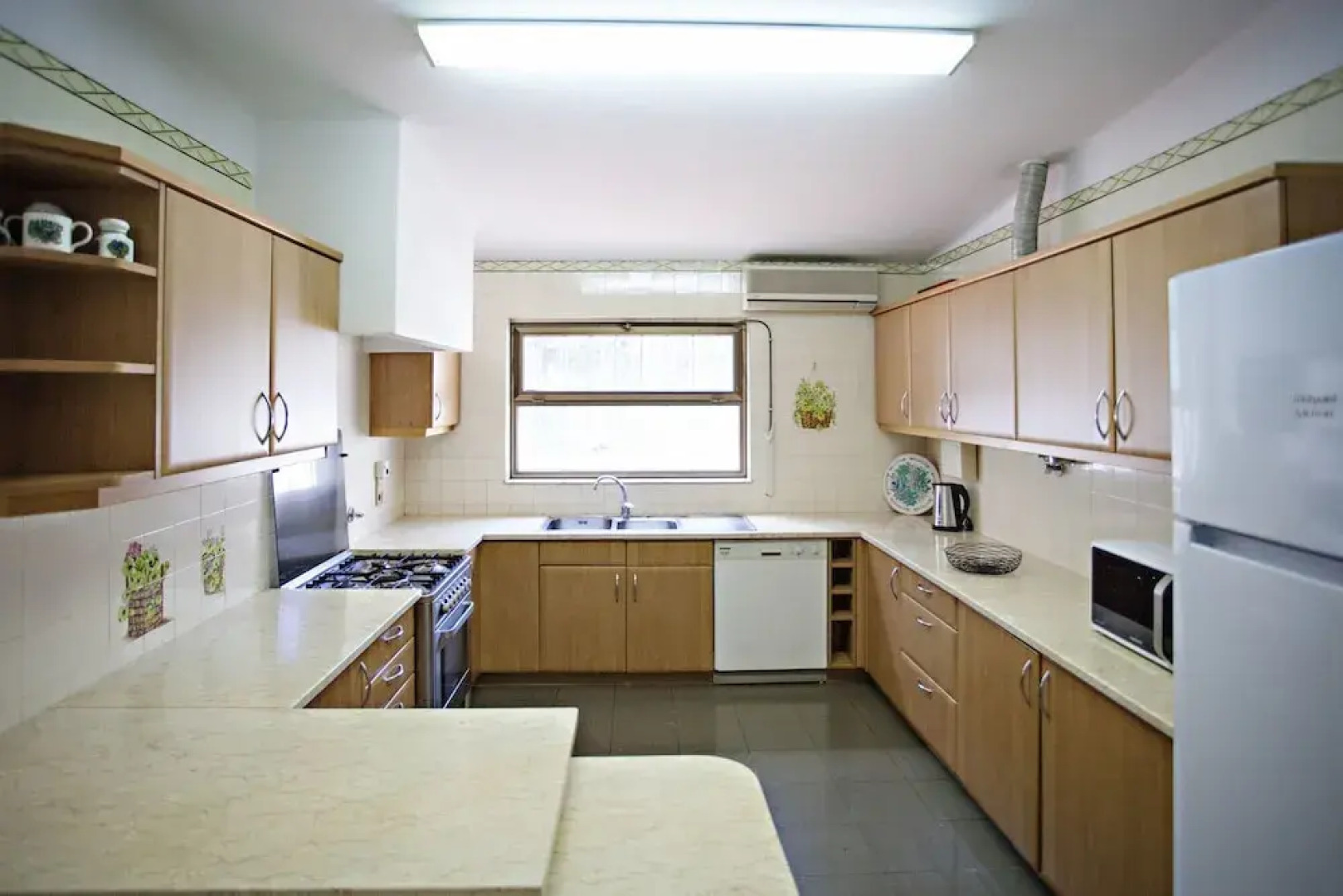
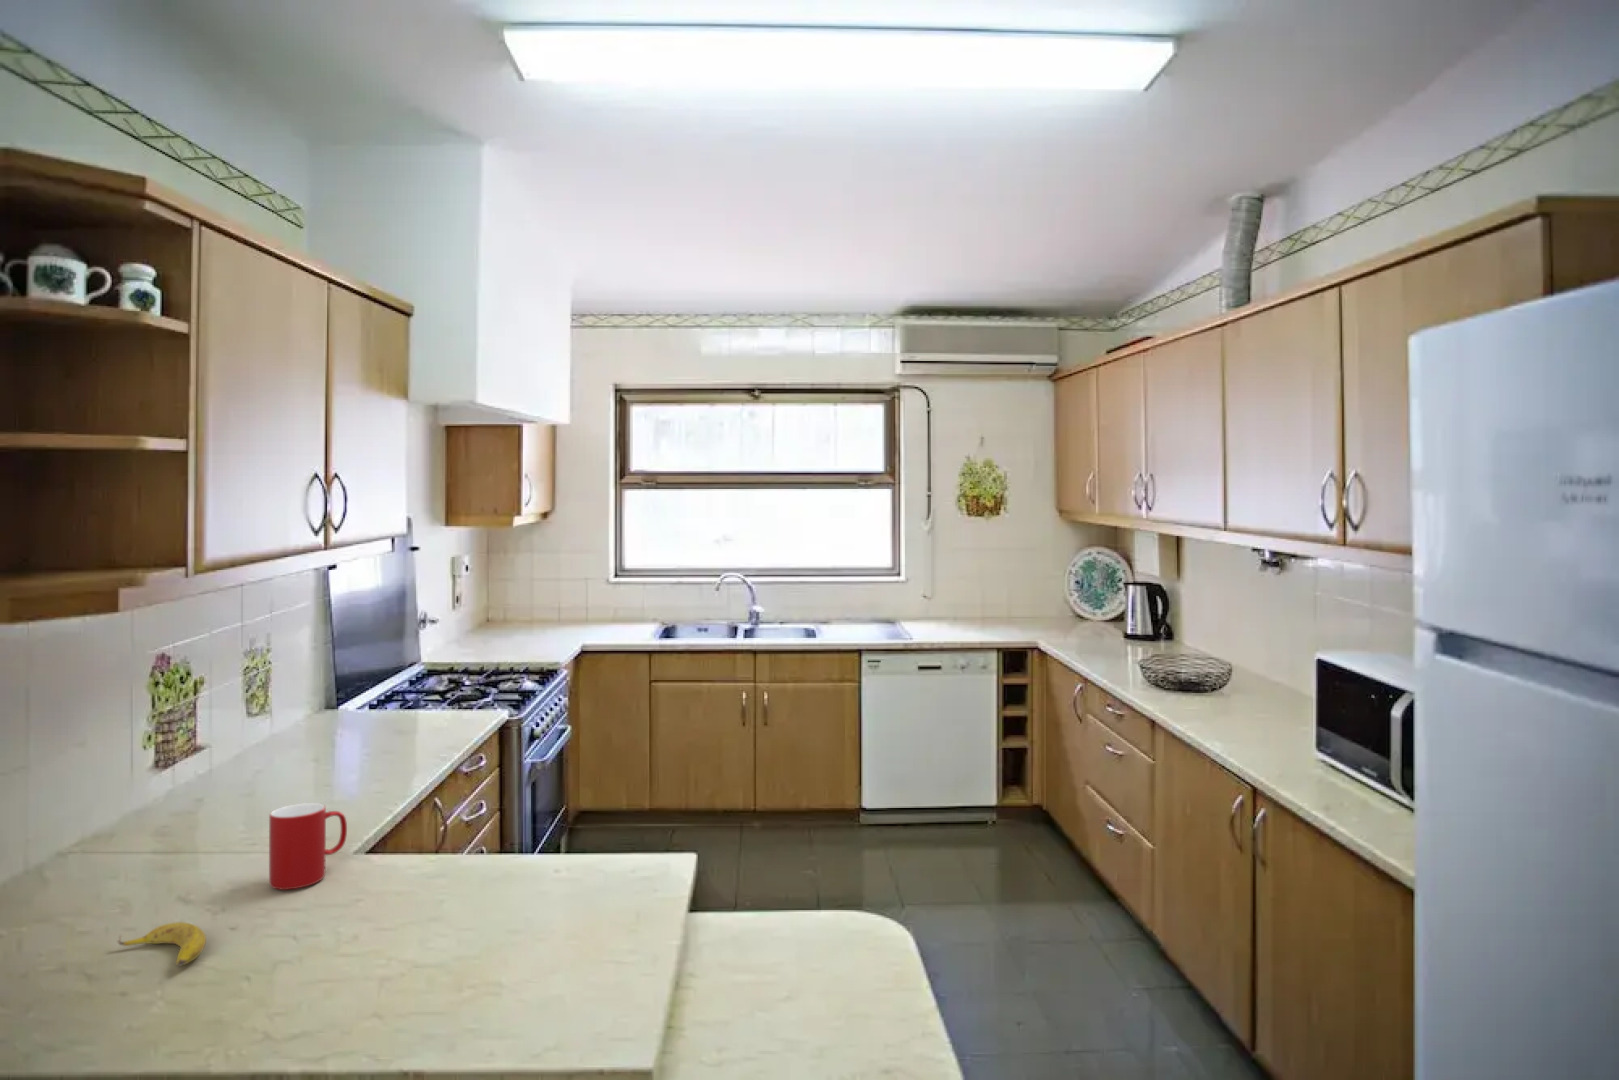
+ banana (164, 943)
+ cup (309, 843)
